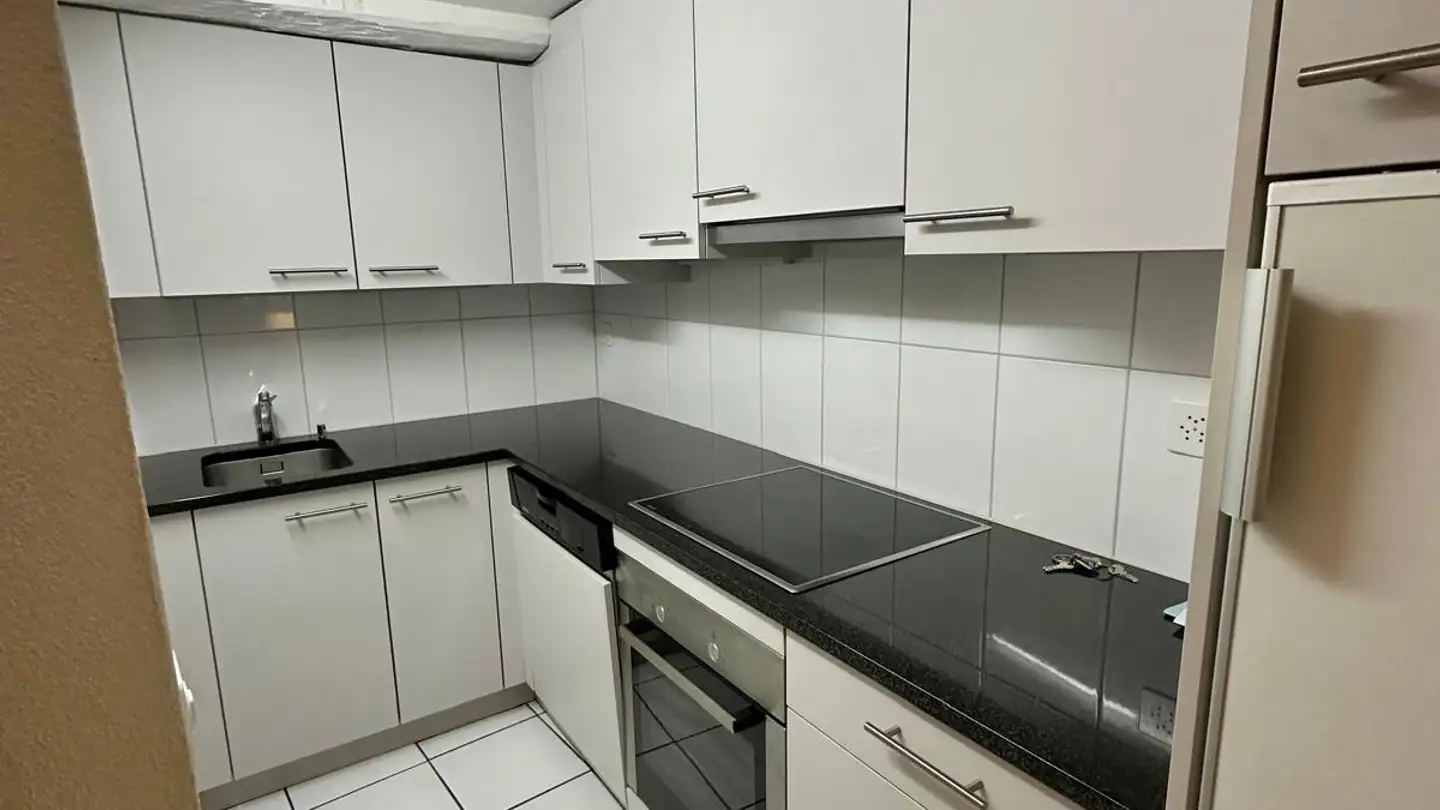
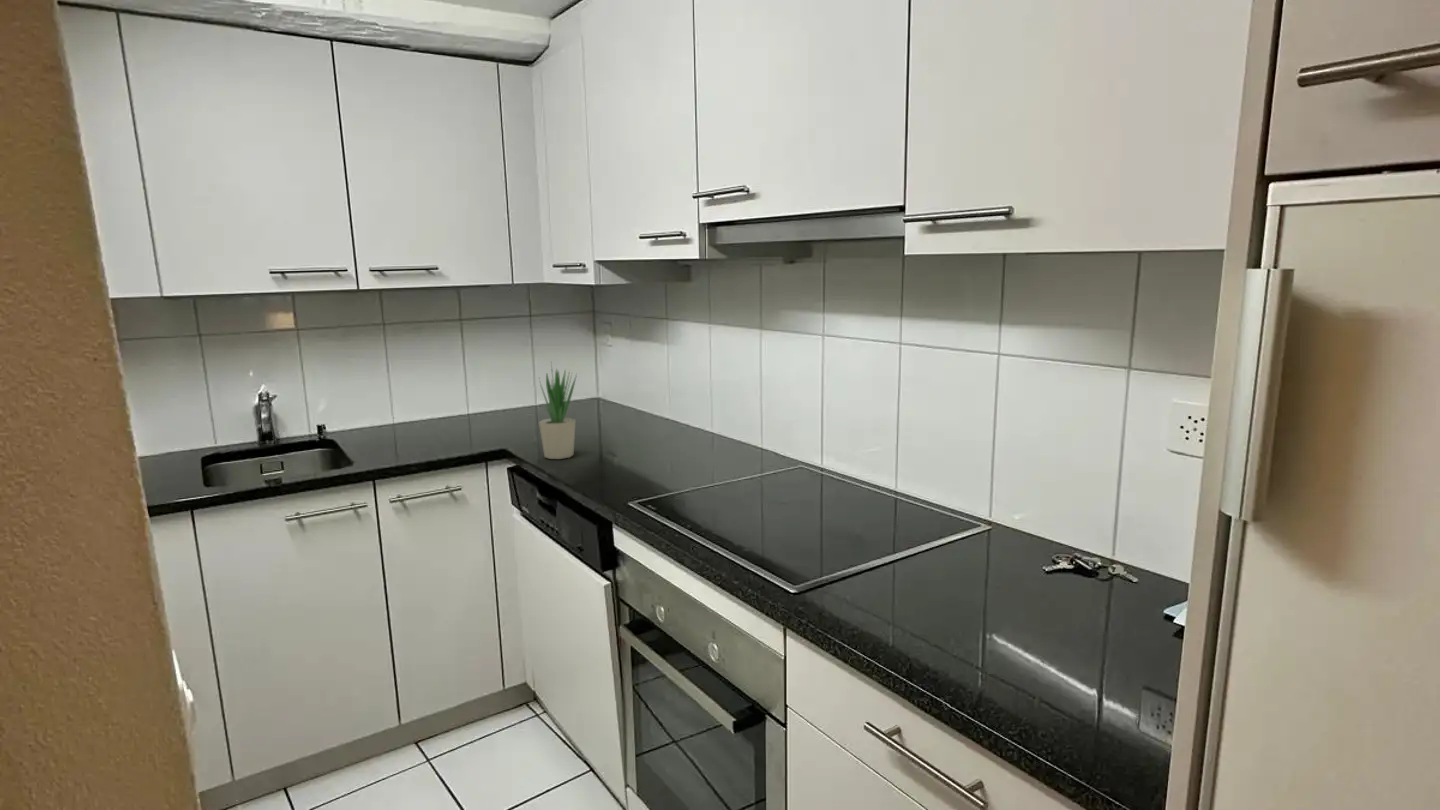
+ potted plant (559, 406)
